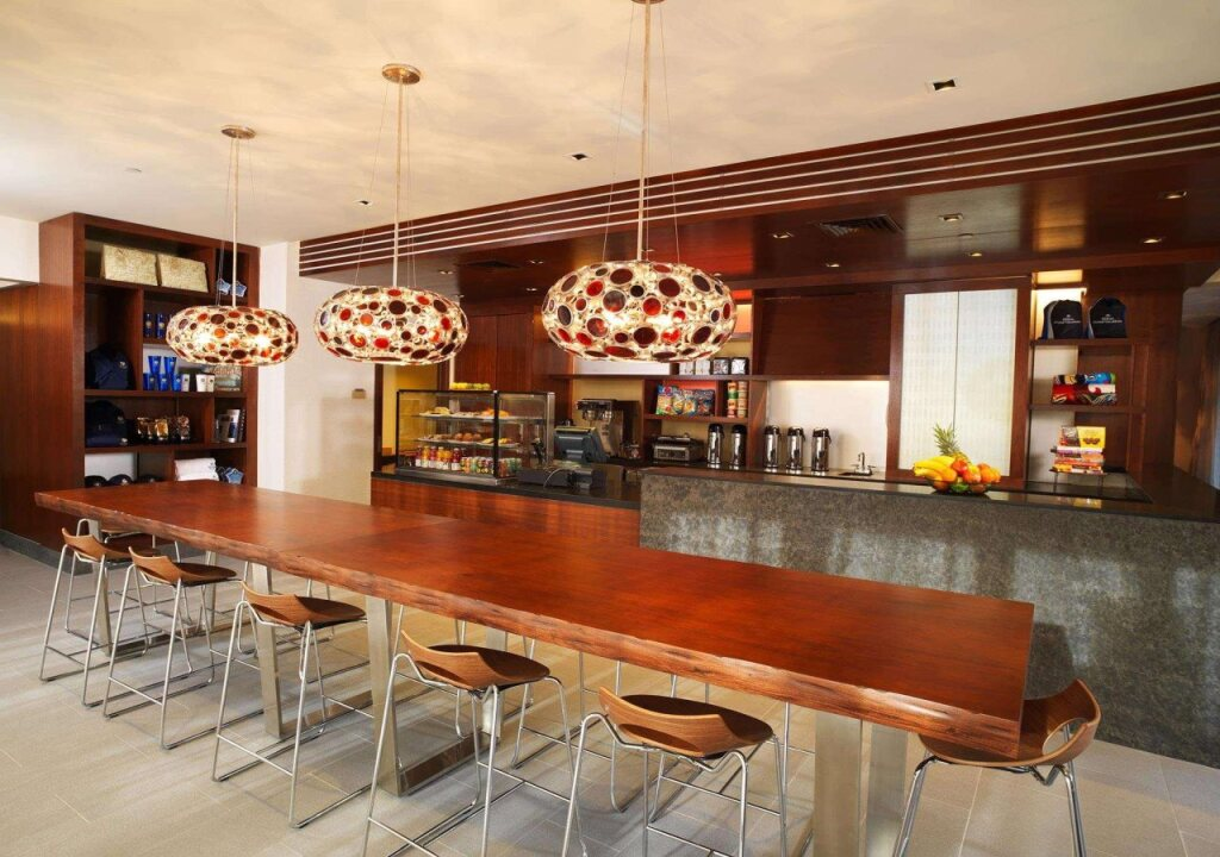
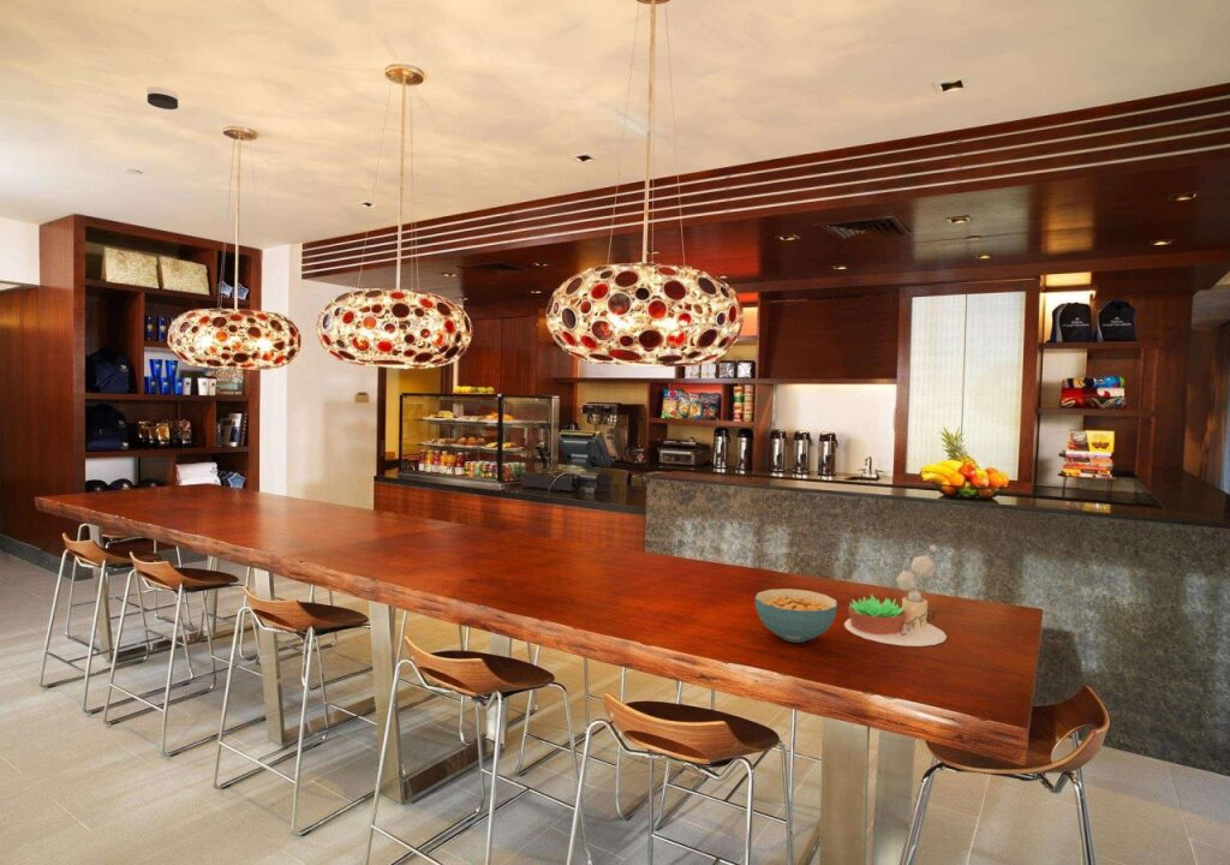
+ succulent plant (898, 585)
+ cereal bowl (795, 619)
+ smoke detector (162, 97)
